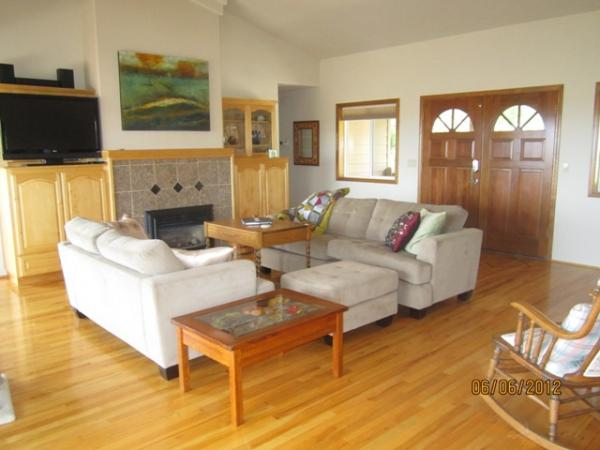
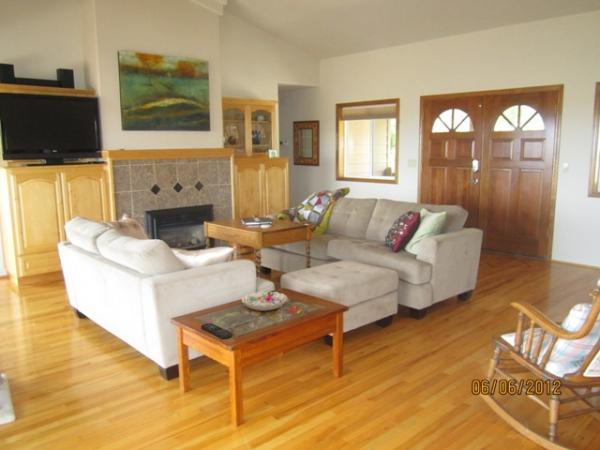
+ decorative bowl (264, 302)
+ remote control (216, 330)
